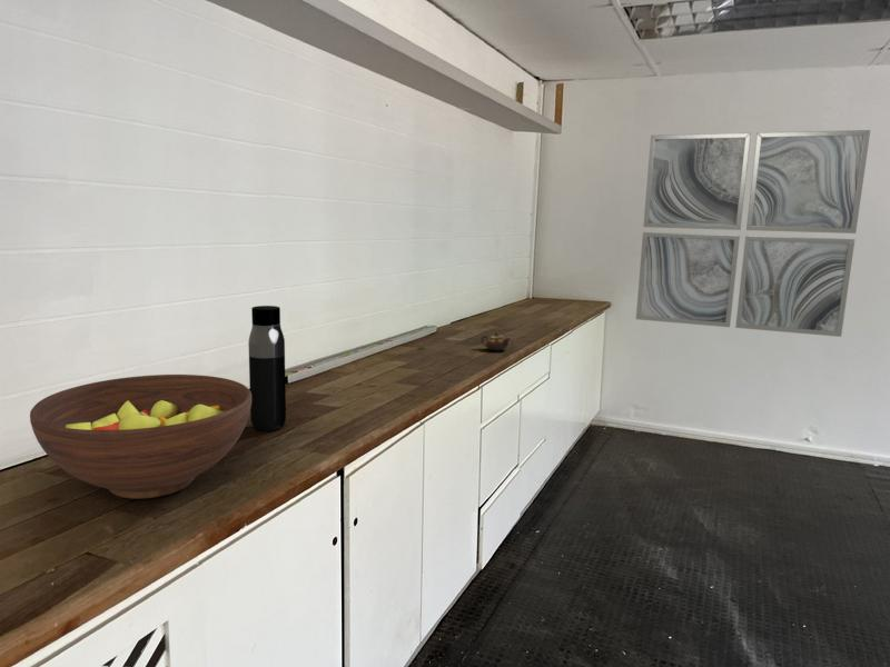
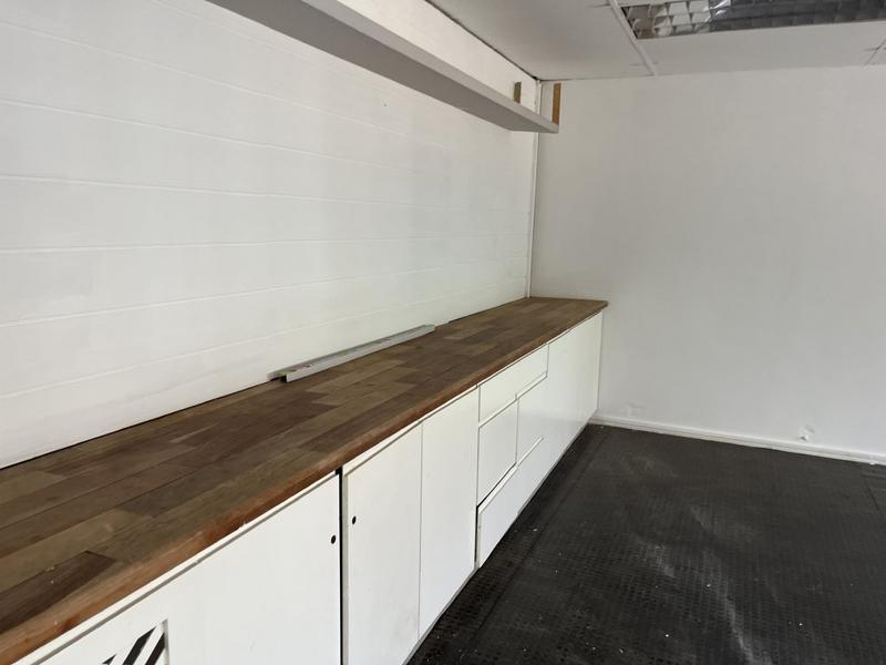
- fruit bowl (150, 441)
- wall art (740, 229)
- teapot (495, 340)
- water bottle (267, 368)
